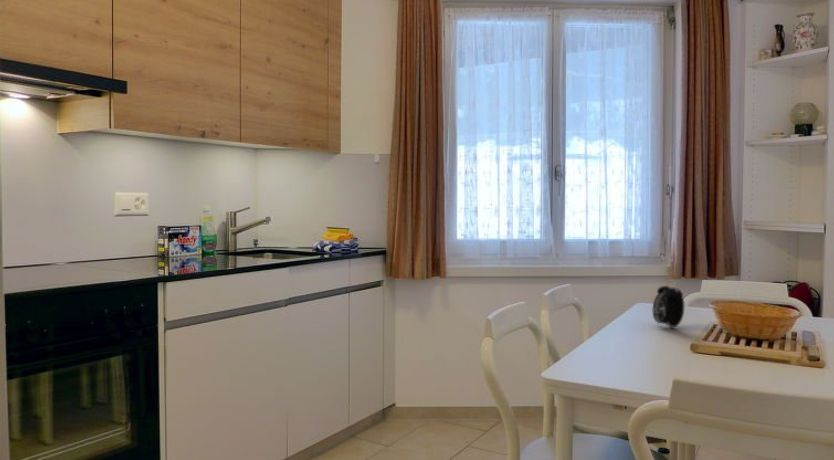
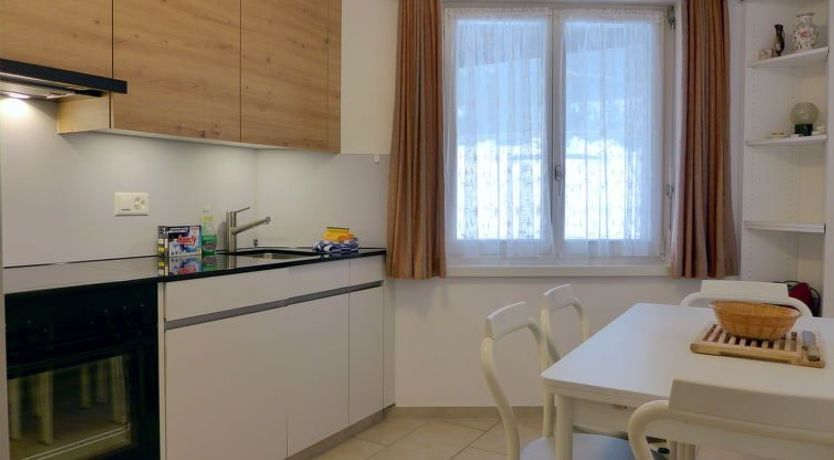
- alarm clock (667, 303)
